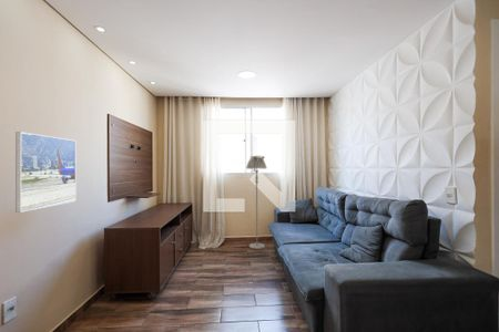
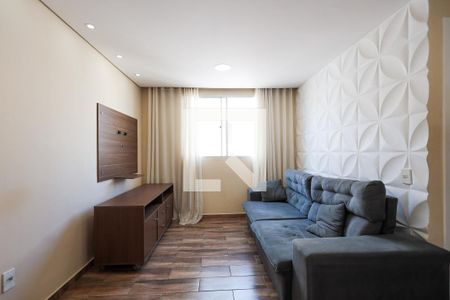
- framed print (50, 170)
- floor lamp (256, 200)
